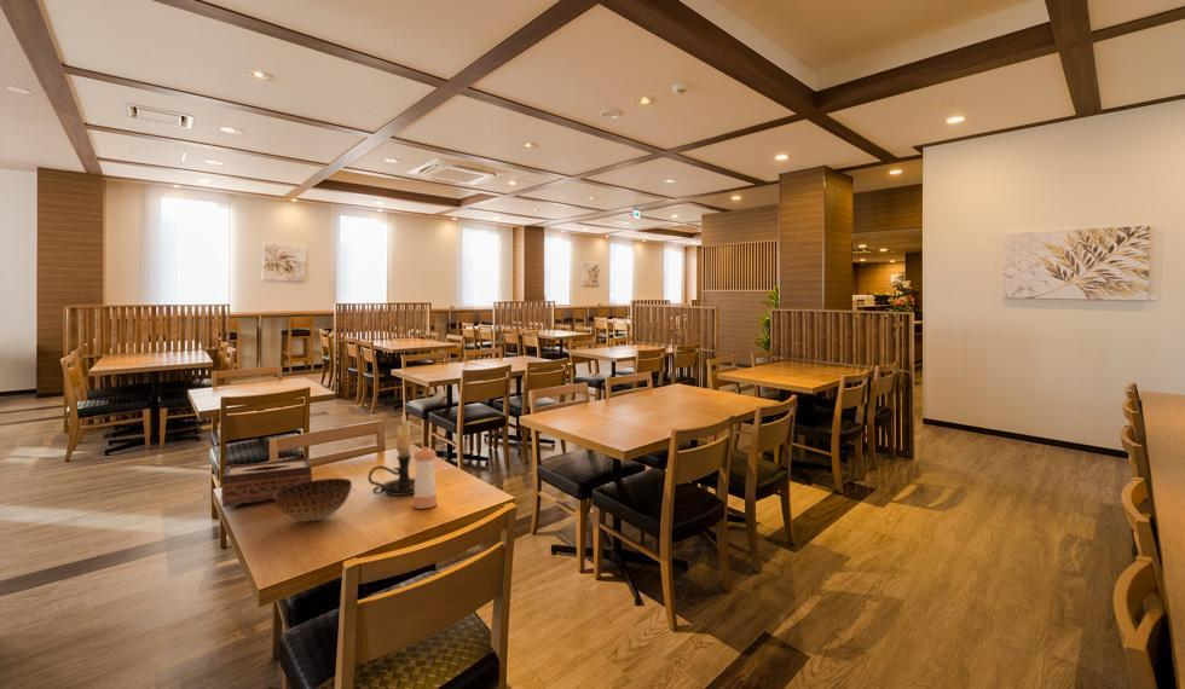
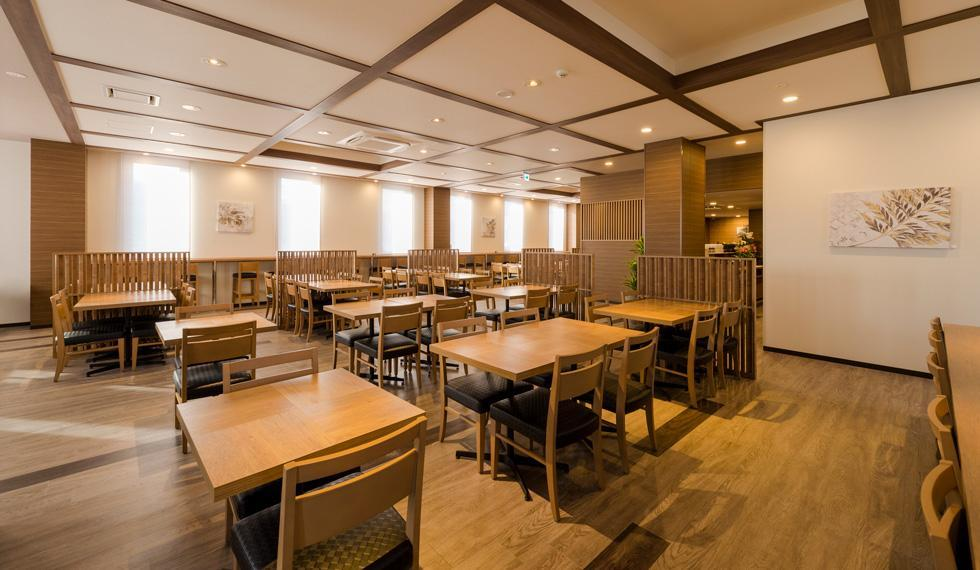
- candle holder (398, 451)
- bowl (313, 502)
- tissue box (268, 480)
- pepper shaker (424, 475)
